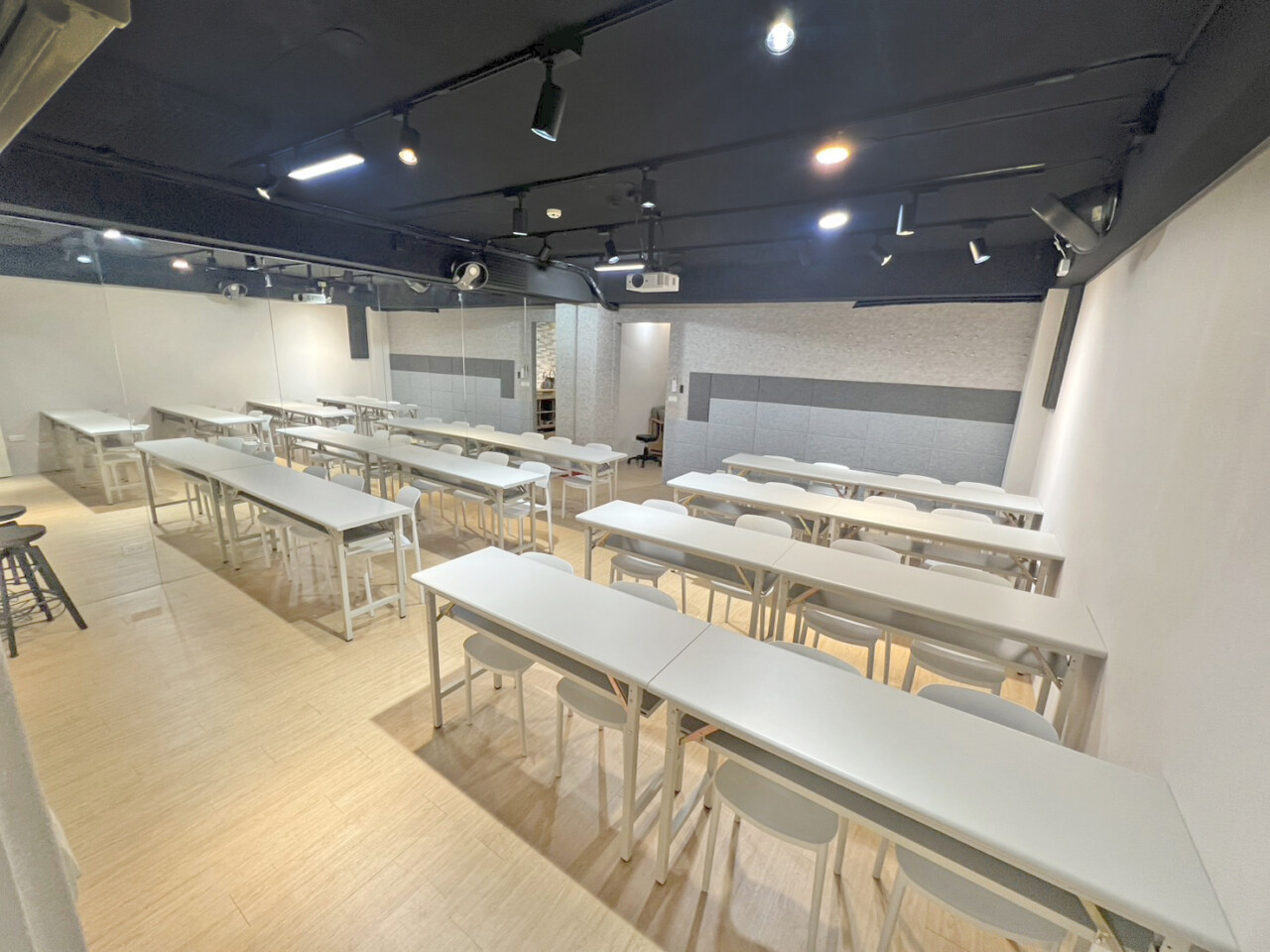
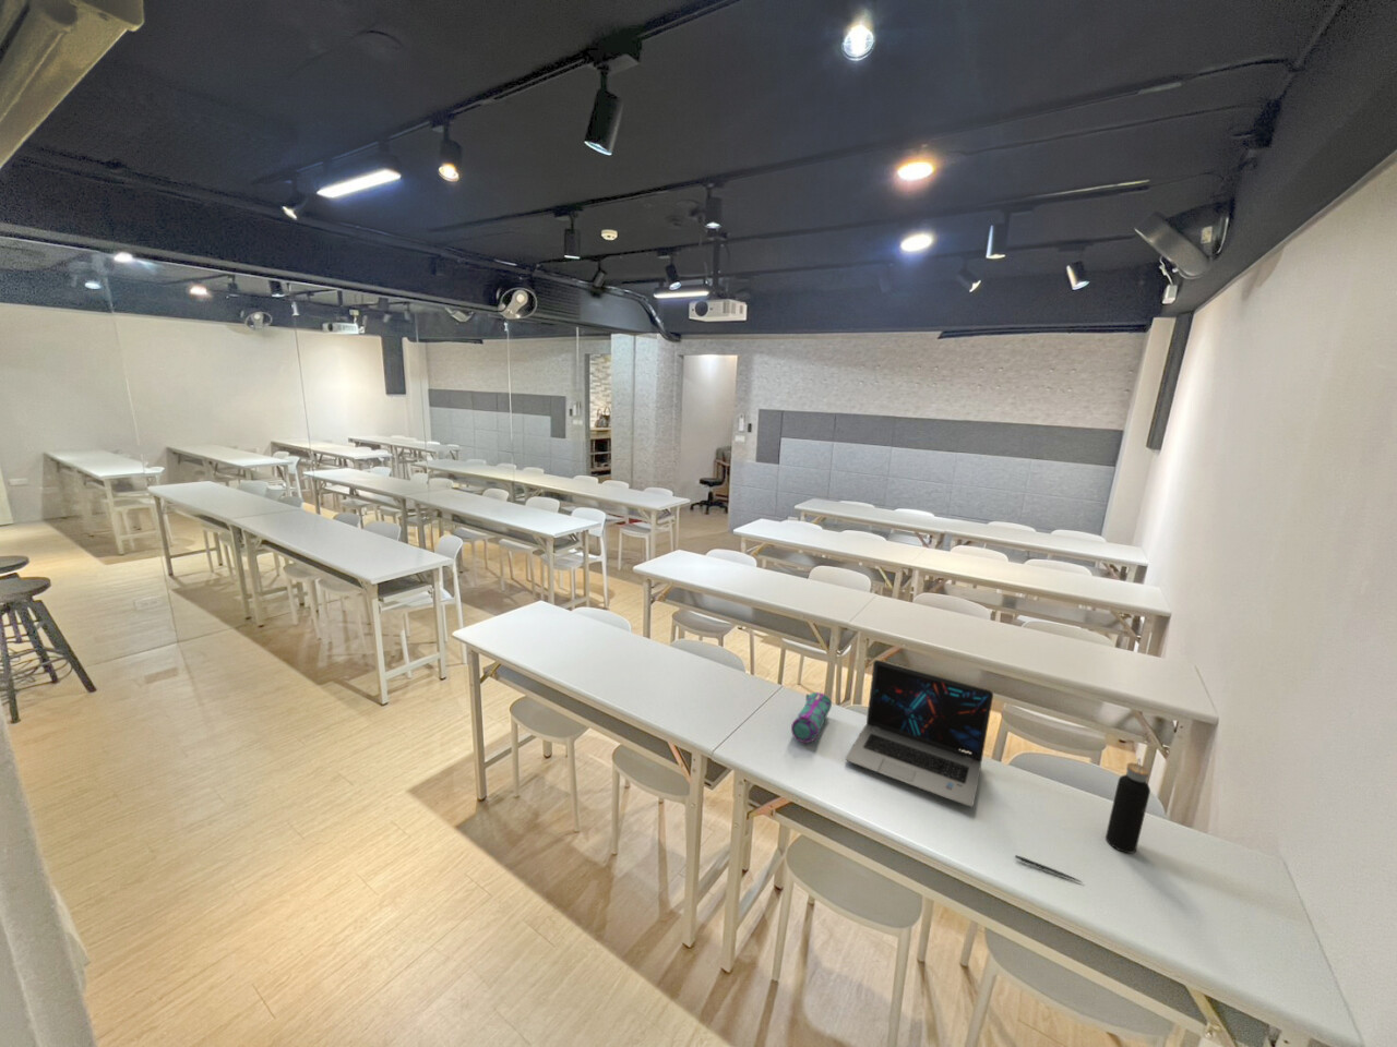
+ laptop (917, 727)
+ water bottle (1130, 802)
+ pen (1047, 868)
+ pencil case (811, 716)
